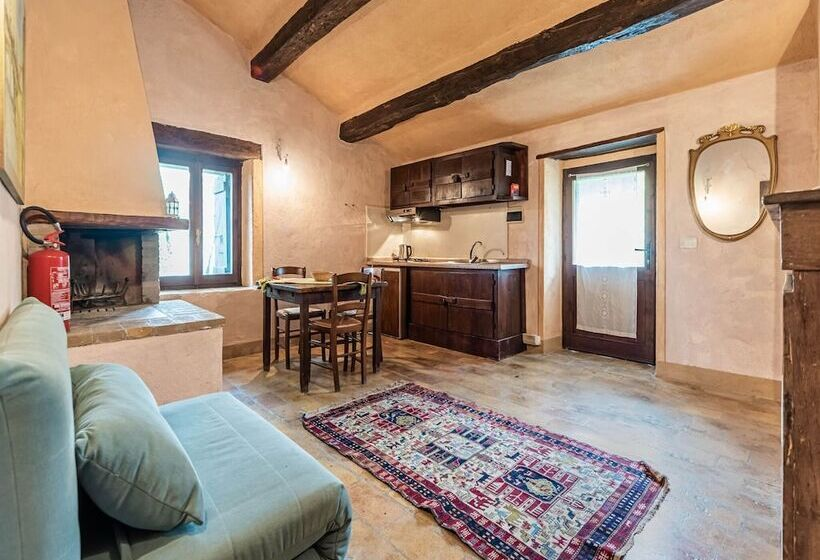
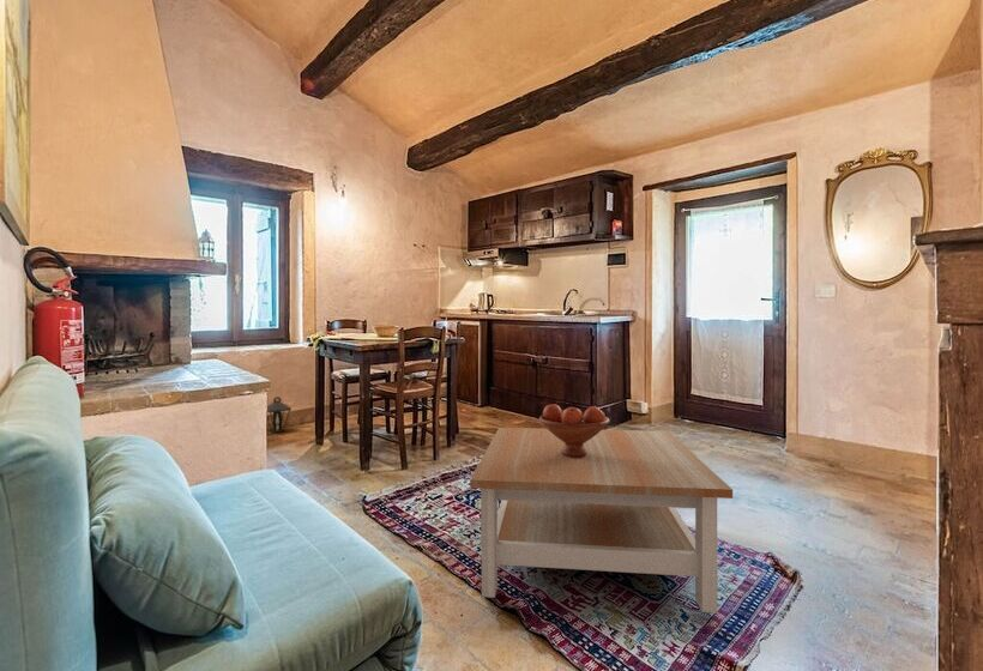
+ fruit bowl (573, 428)
+ coffee table (587, 502)
+ lantern (277, 413)
